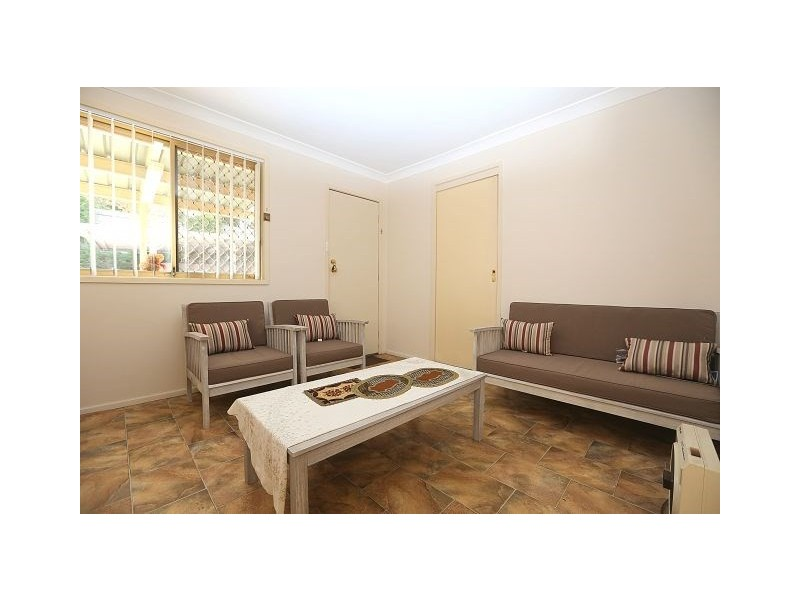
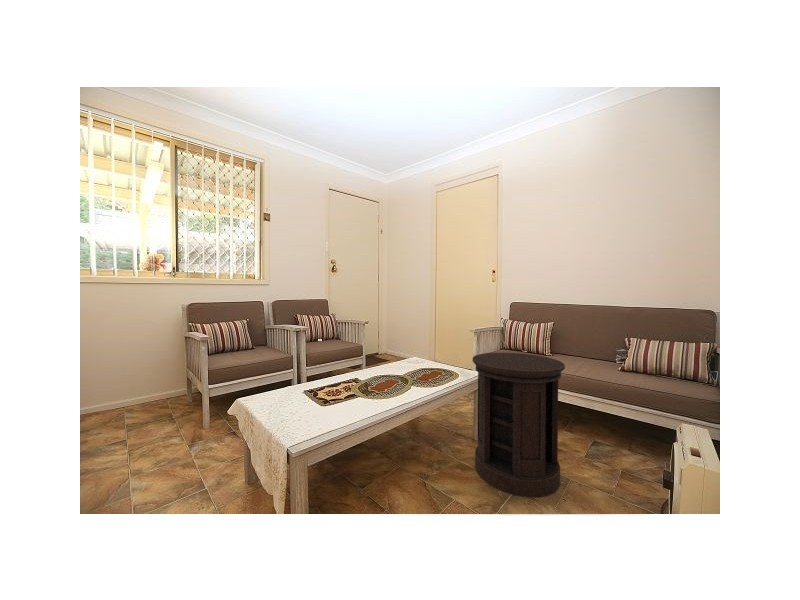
+ side table (515, 415)
